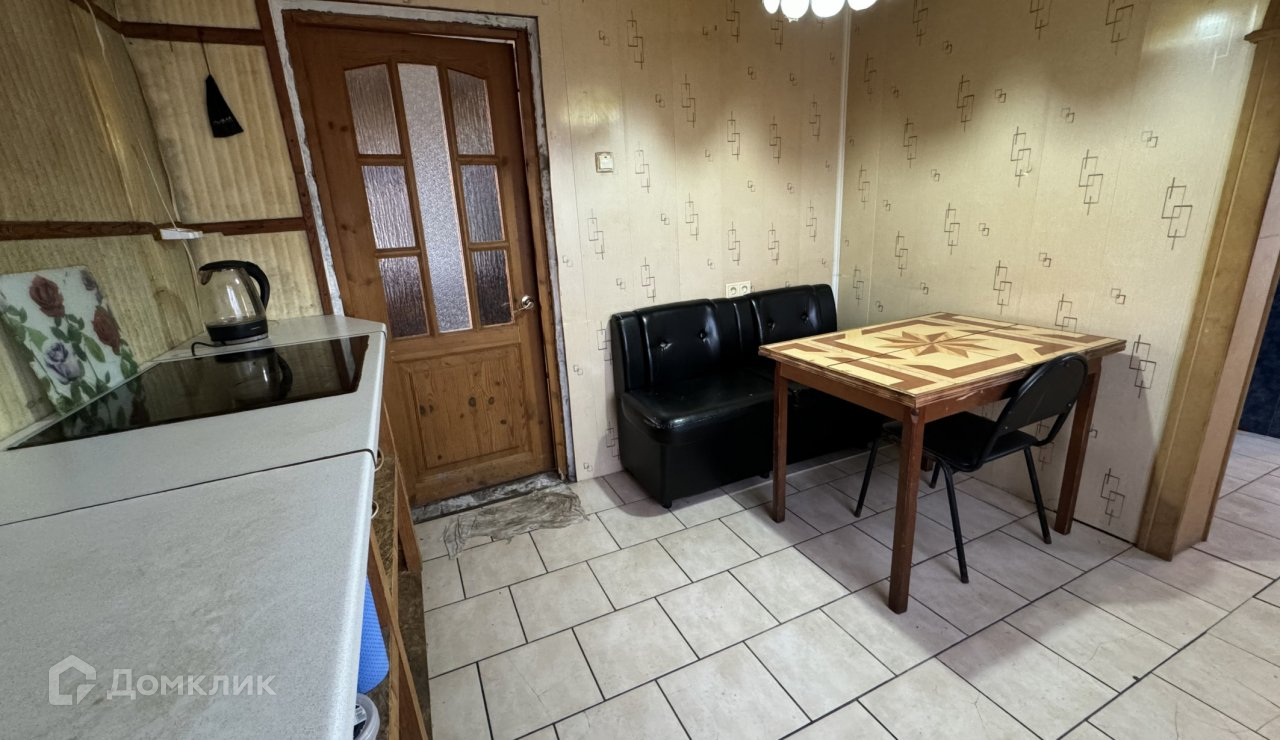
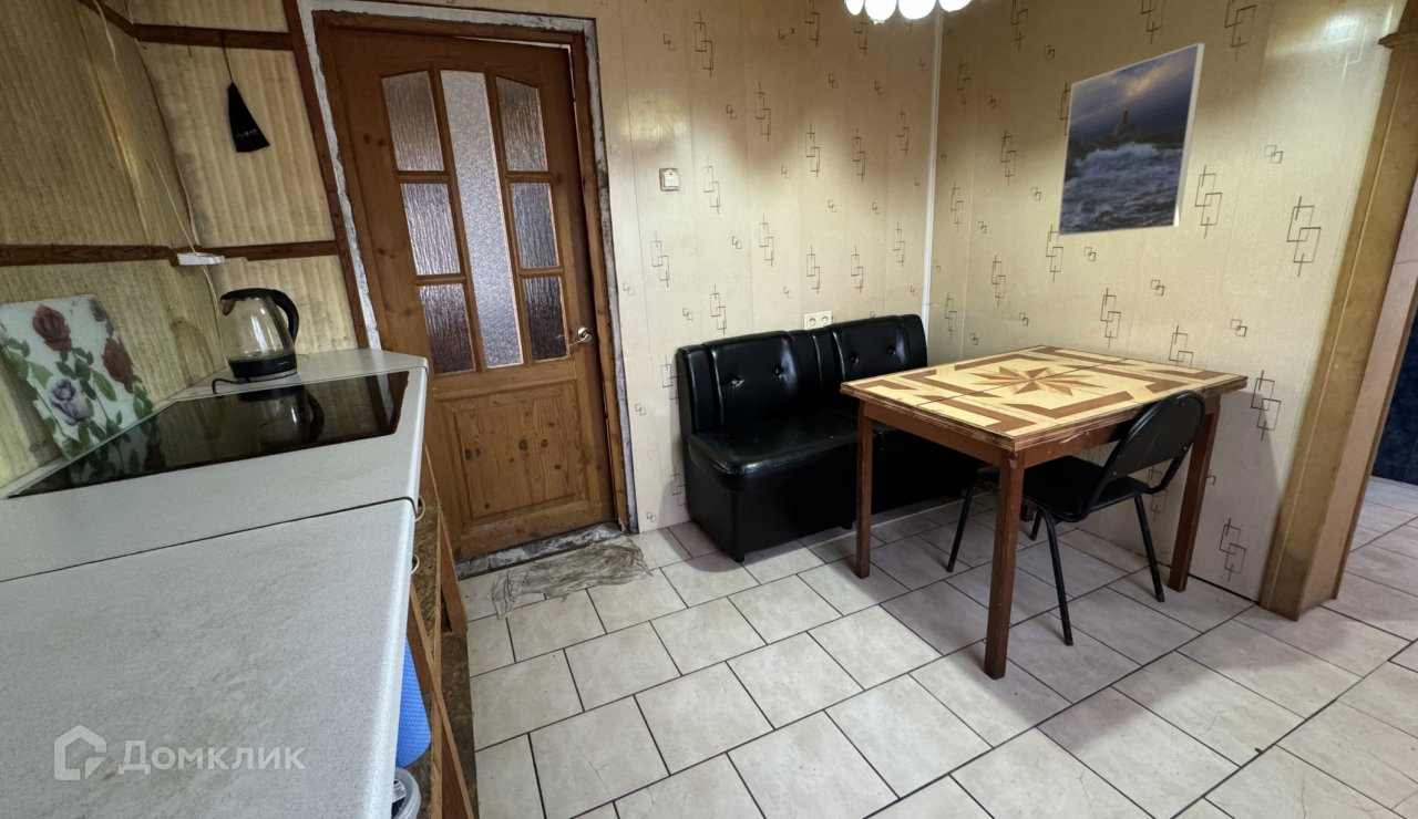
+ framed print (1122, 151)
